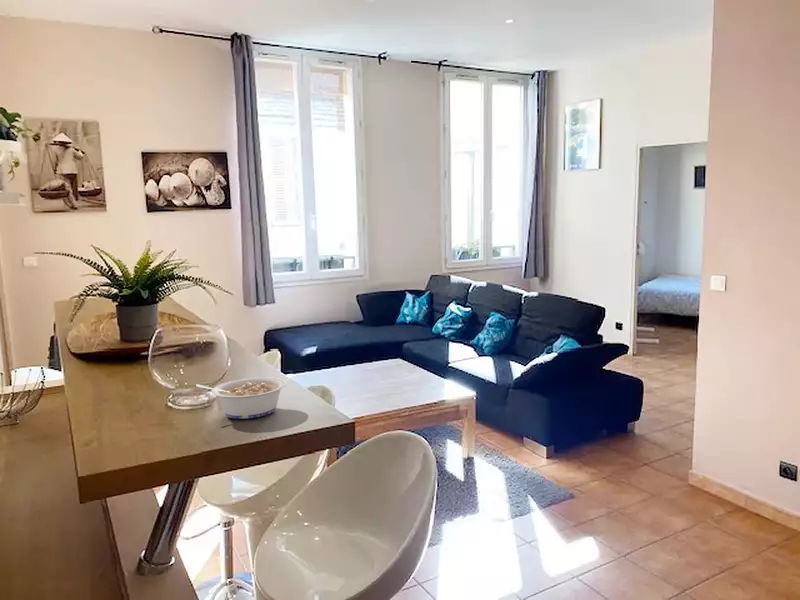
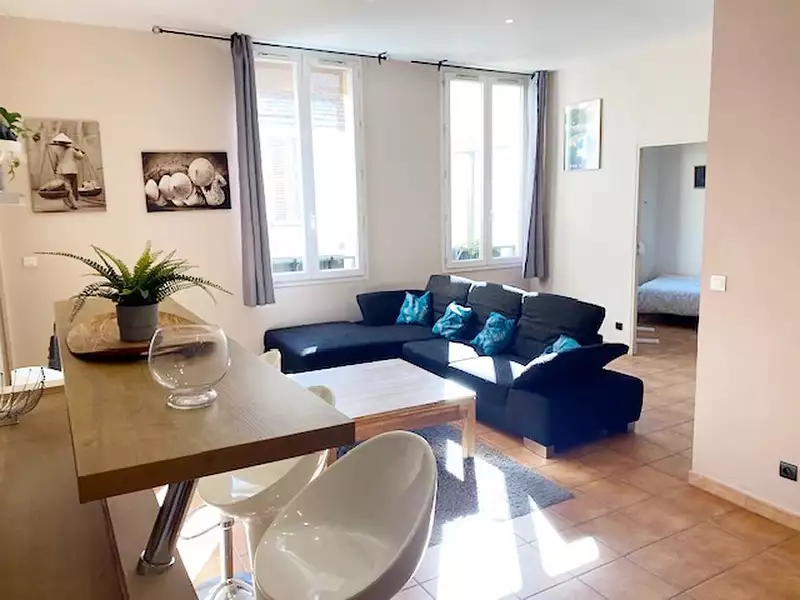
- legume (247, 397)
